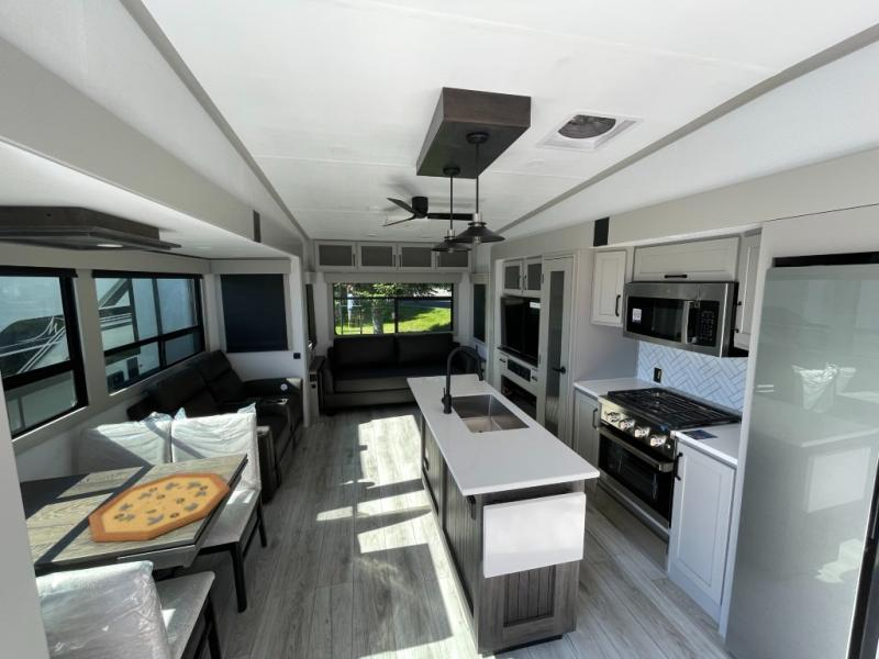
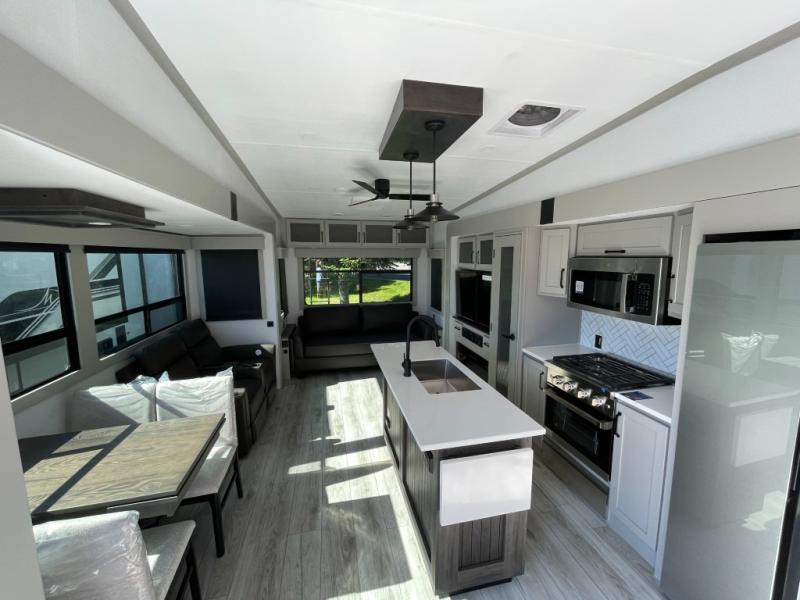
- decorative tray (164, 501)
